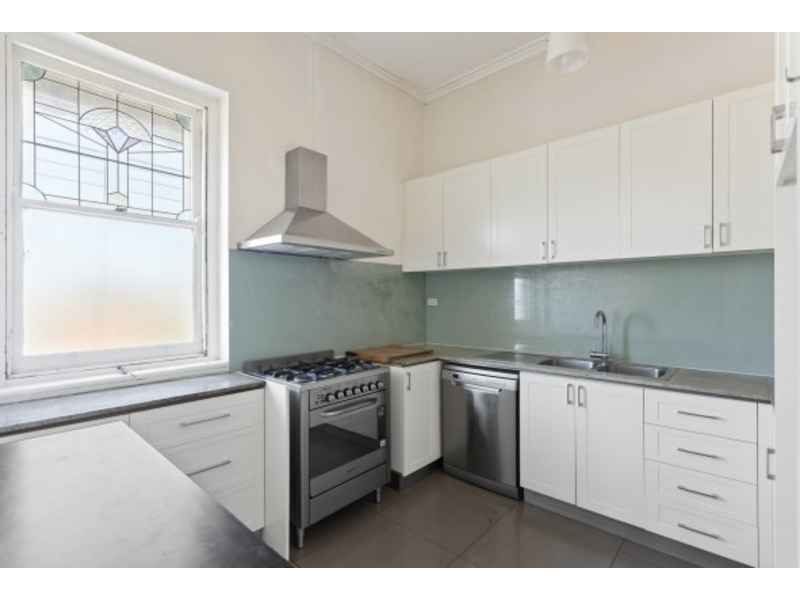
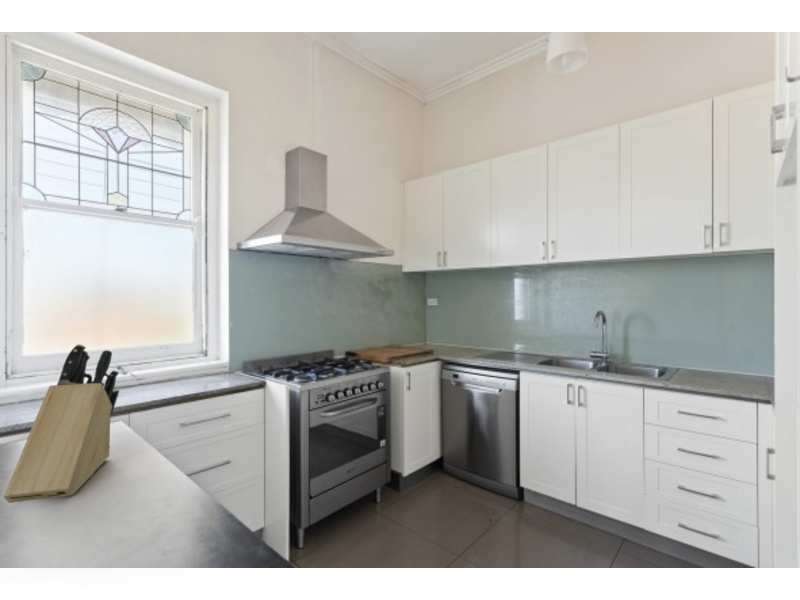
+ knife block (73, 410)
